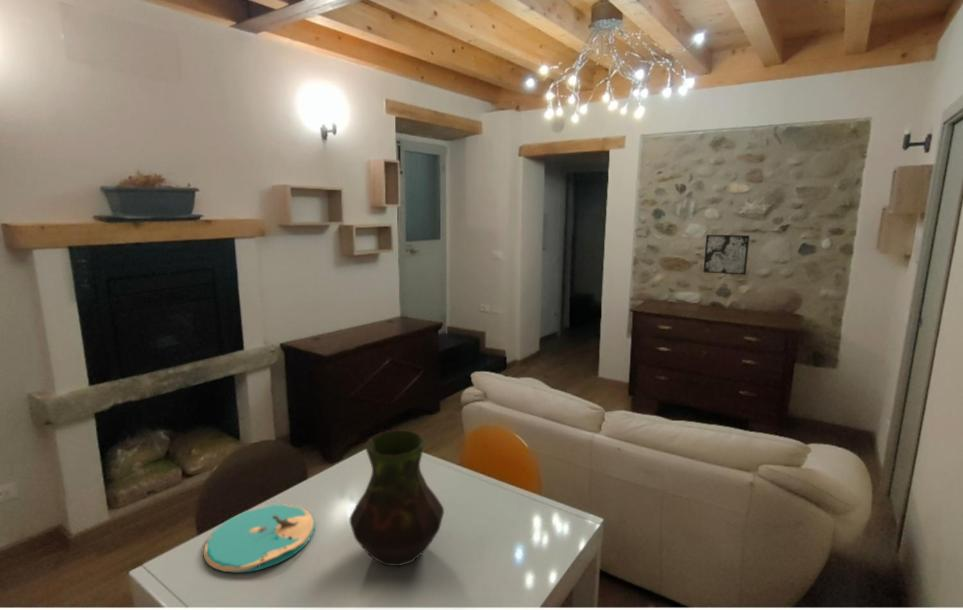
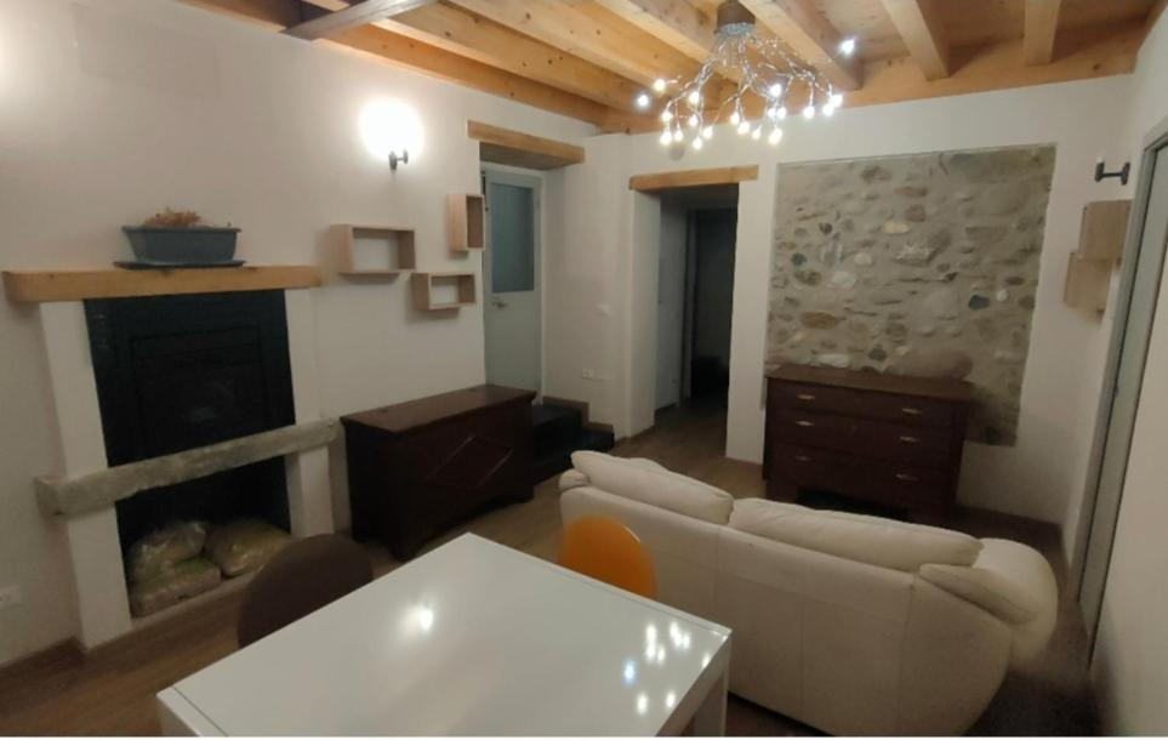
- vase (397, 497)
- plate (260, 528)
- wall art (726, 254)
